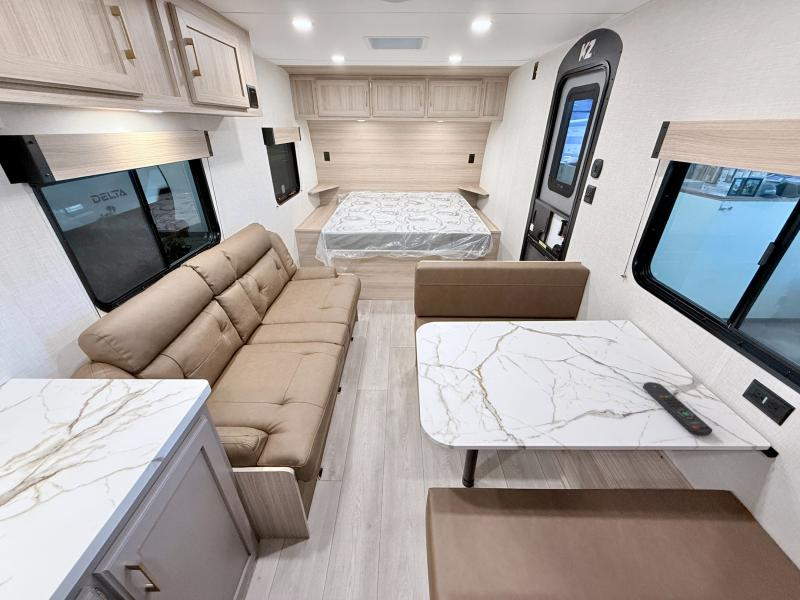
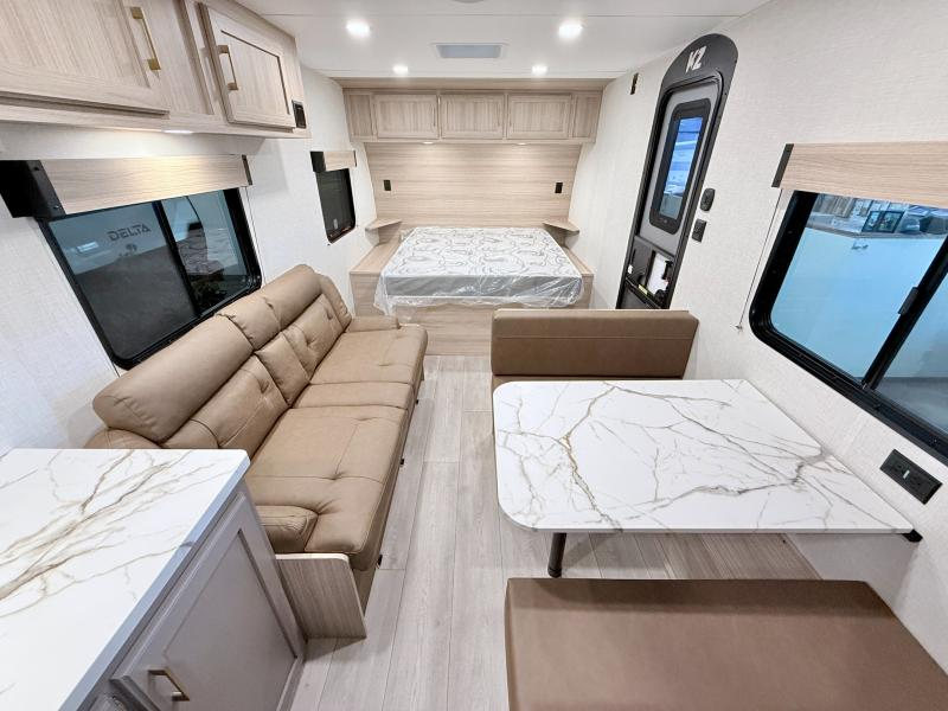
- remote control (674, 406)
